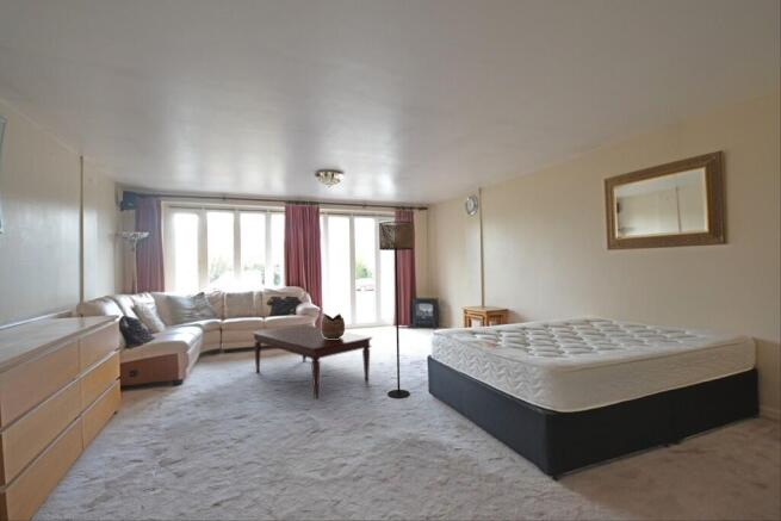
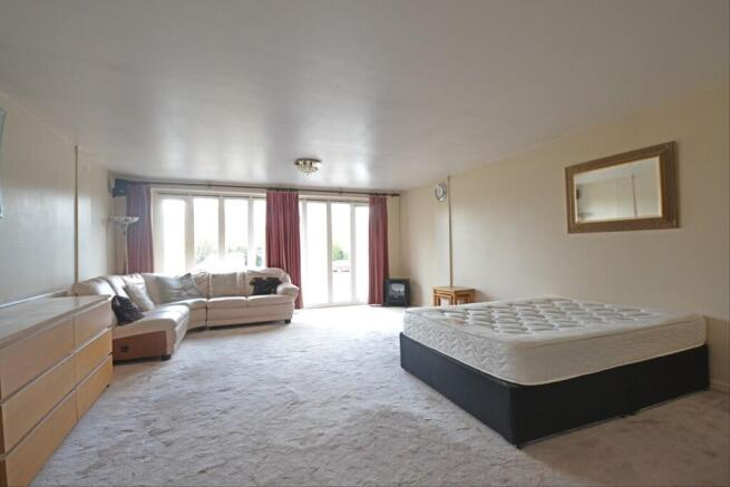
- floor lamp (397, 308)
- ceramic pot (333, 325)
- coffee table (309, 355)
